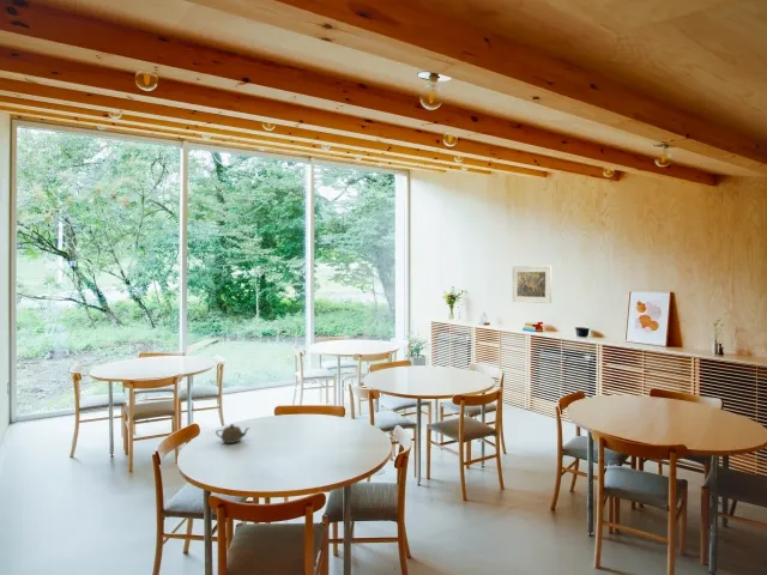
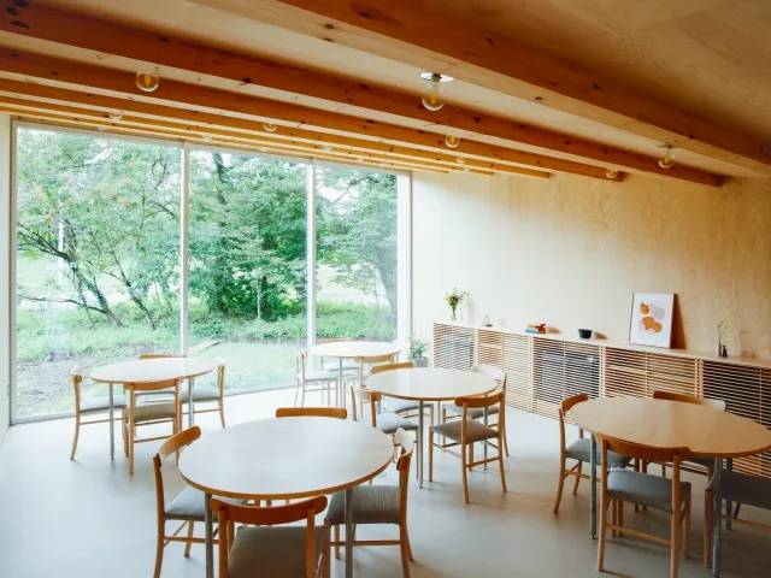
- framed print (531, 284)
- teapot (232, 432)
